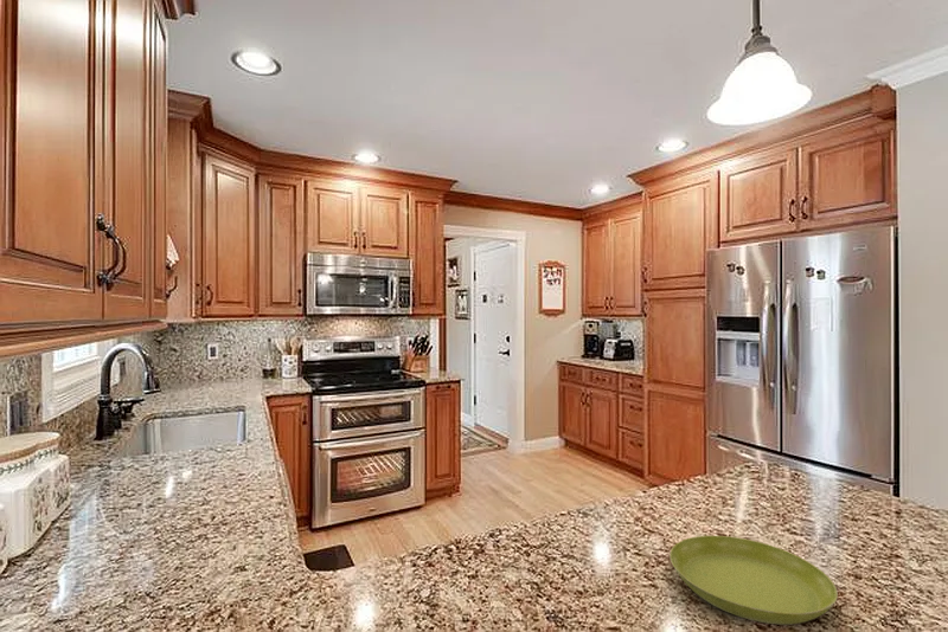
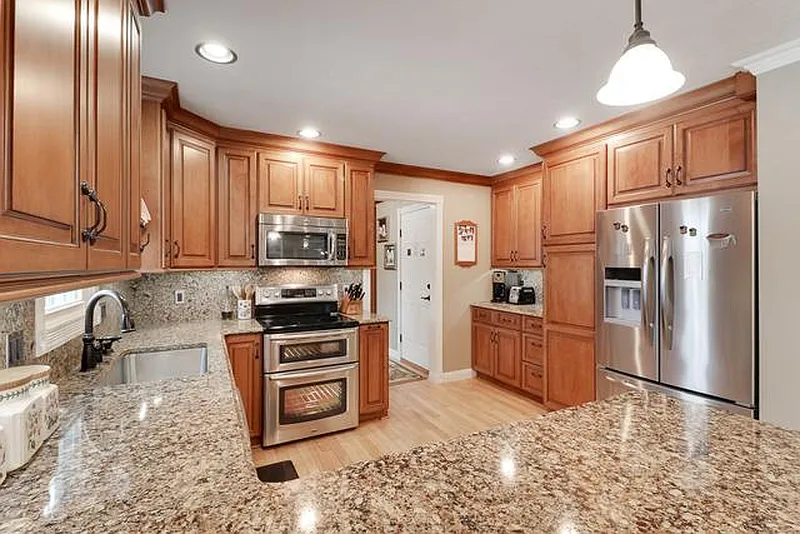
- saucer (747, 579)
